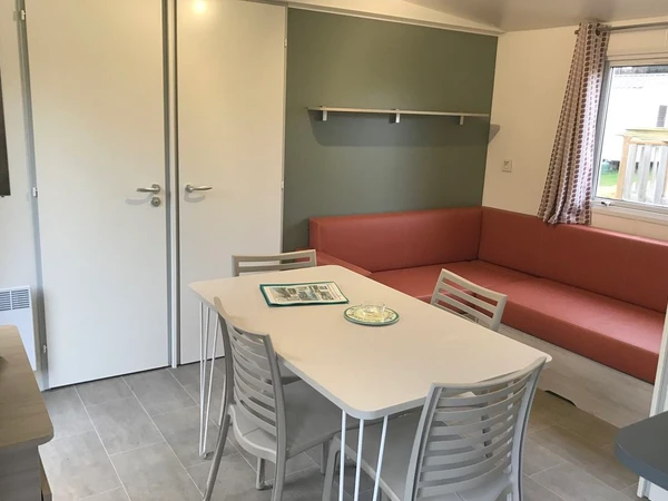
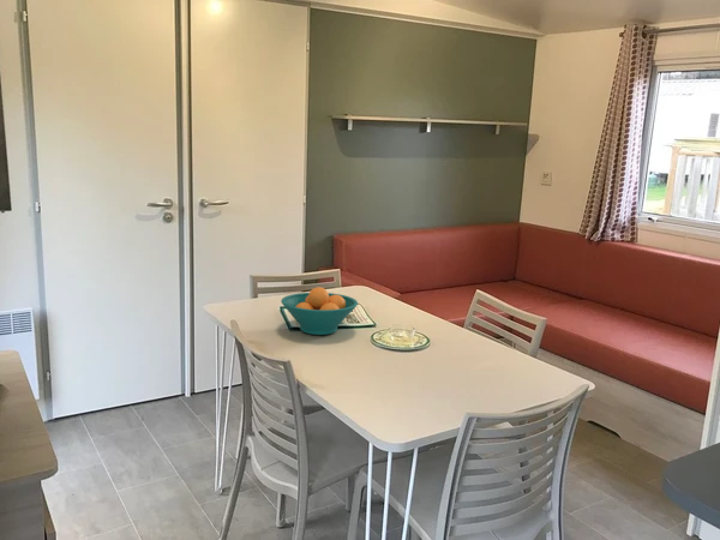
+ fruit bowl (319, 308)
